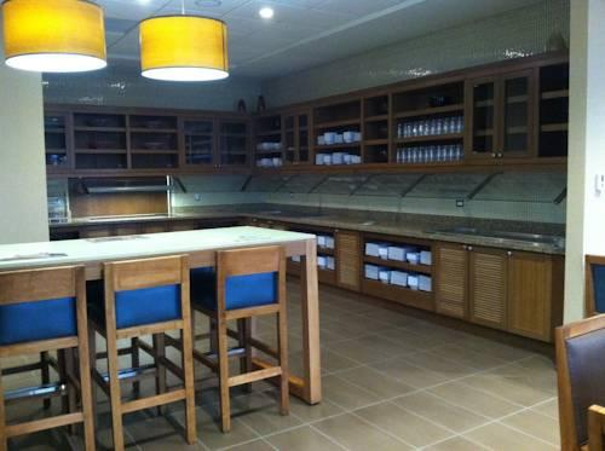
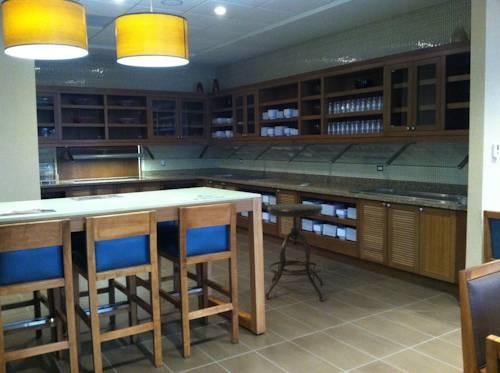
+ stool (295, 245)
